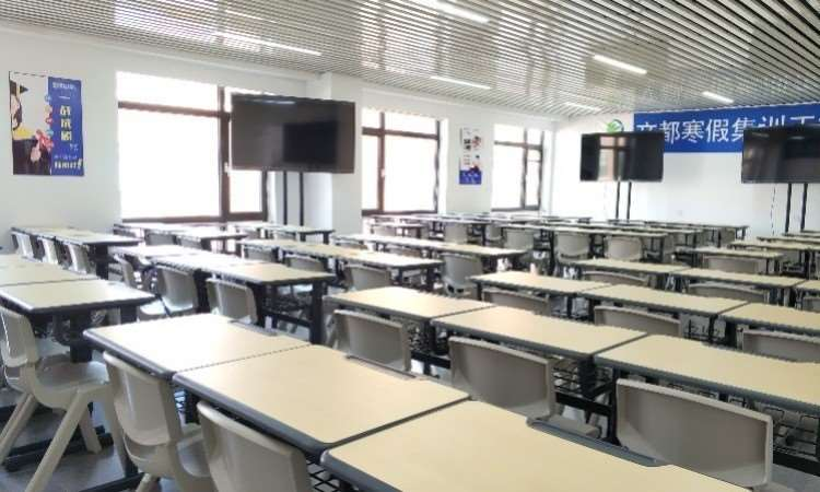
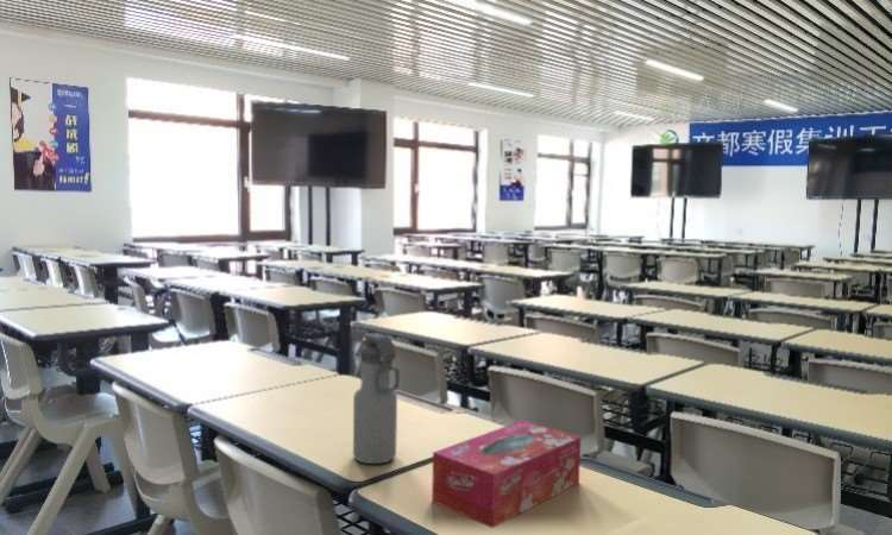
+ water bottle (376, 396)
+ tissue box (509, 467)
